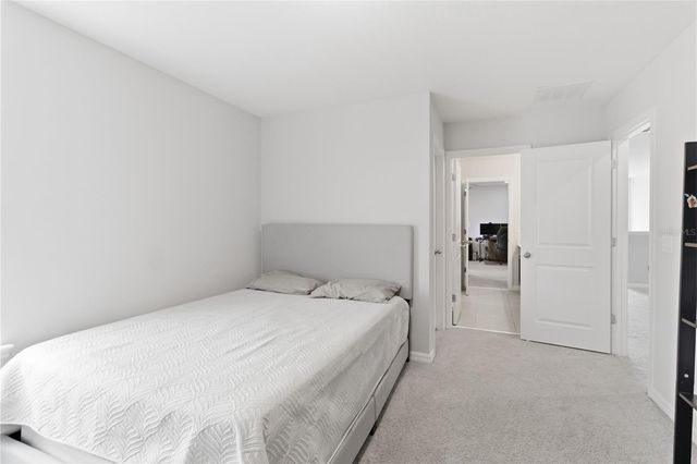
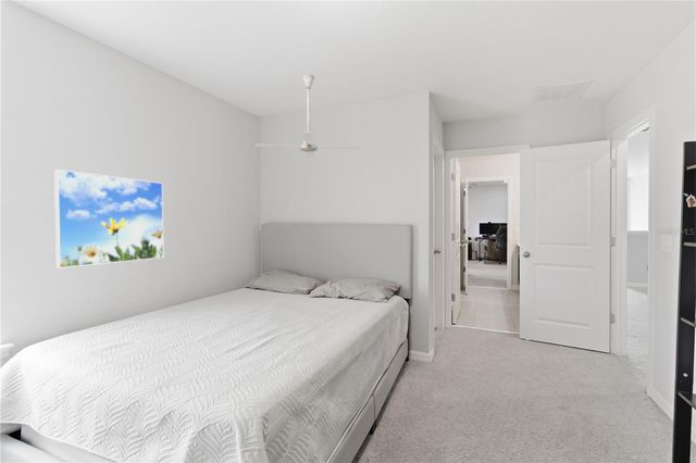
+ ceiling fan (308, 113)
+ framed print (116, 220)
